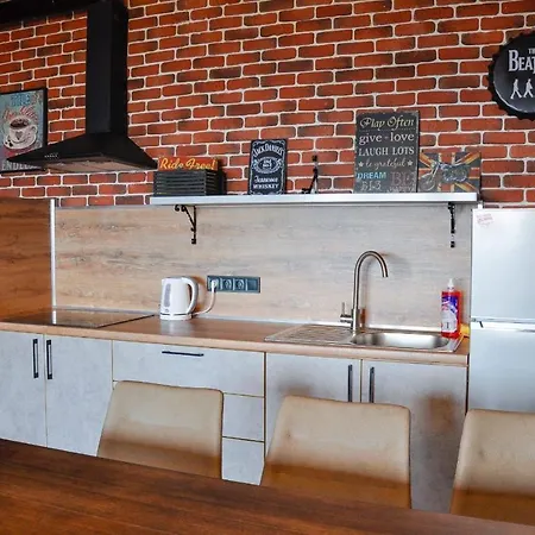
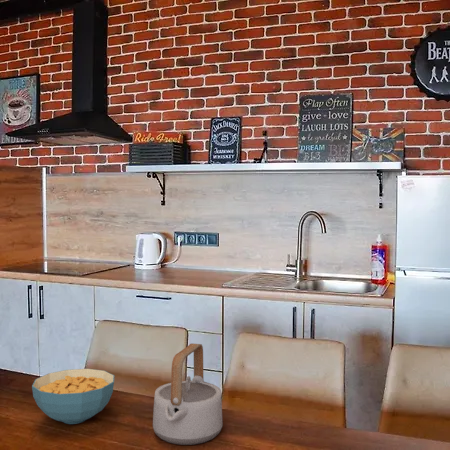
+ cereal bowl (74, 399)
+ teapot (185, 392)
